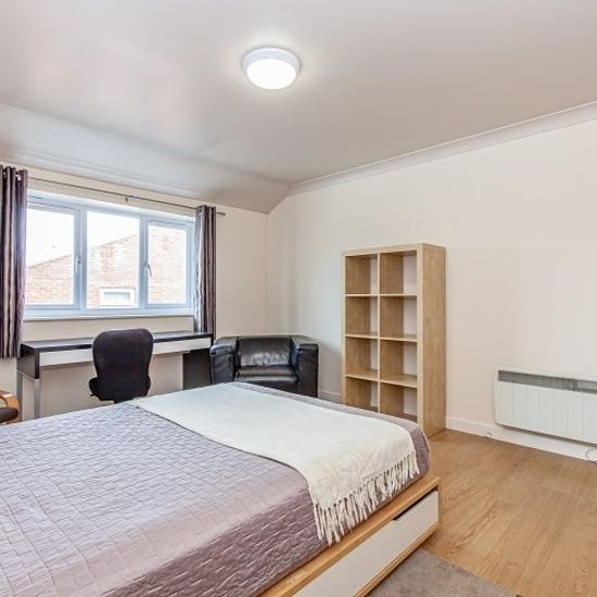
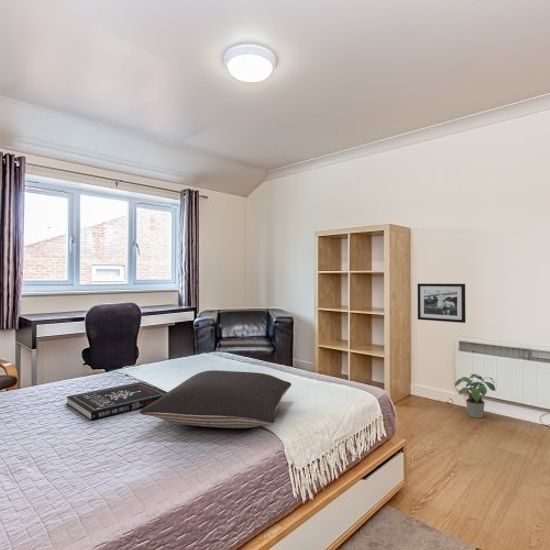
+ potted plant (474, 396)
+ picture frame (440, 302)
+ book (119, 398)
+ pillow (225, 396)
